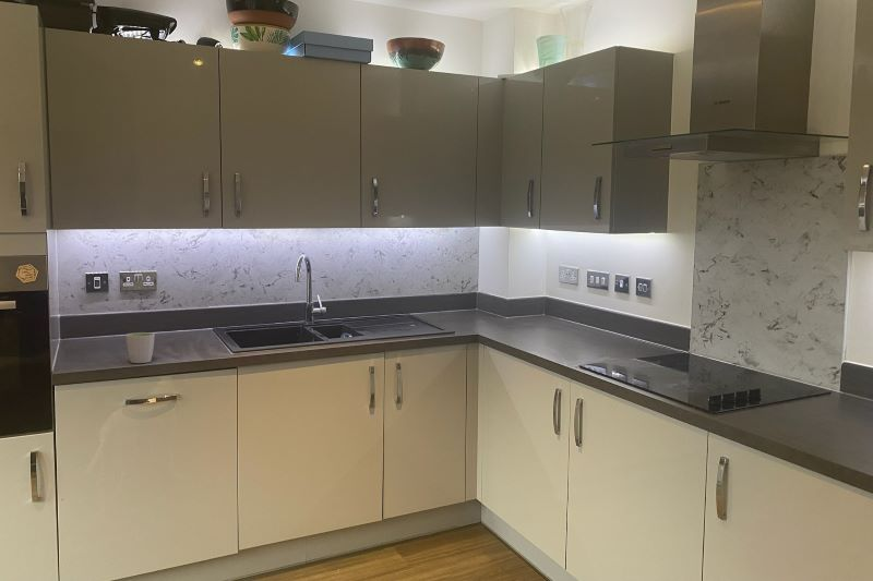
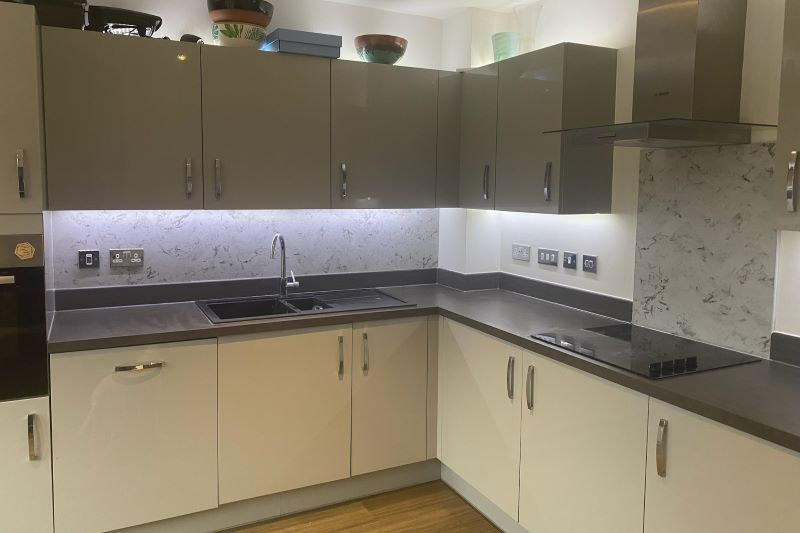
- mug (141, 347)
